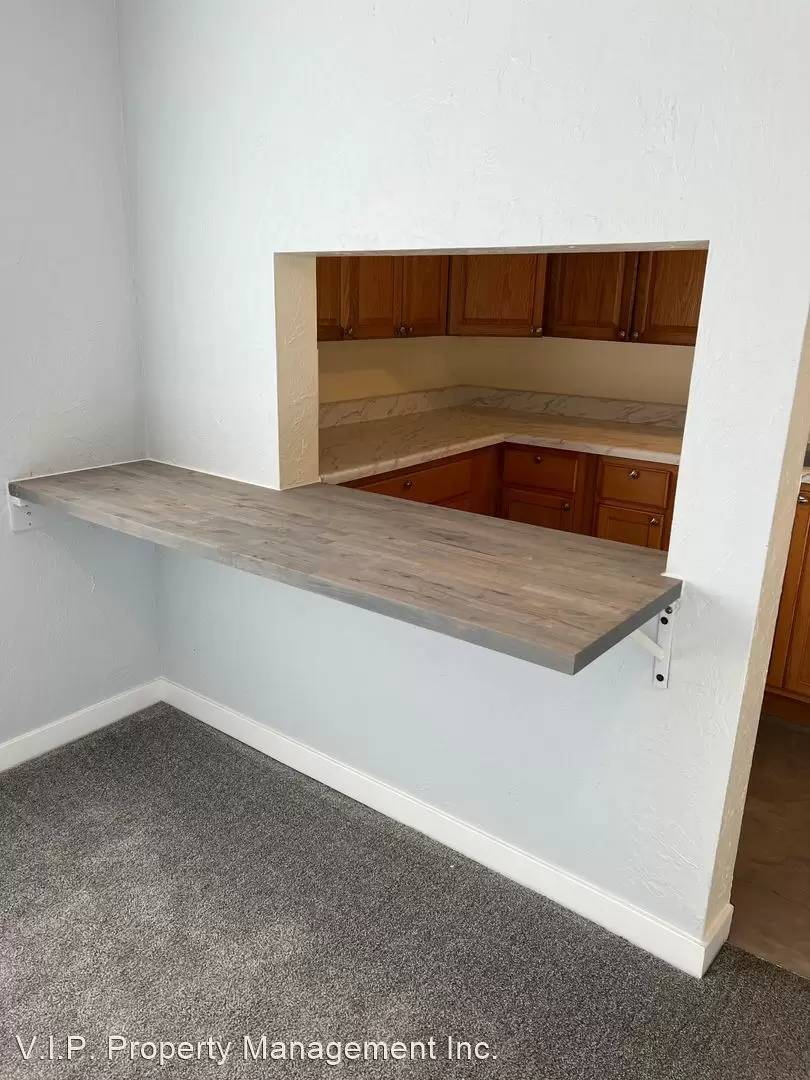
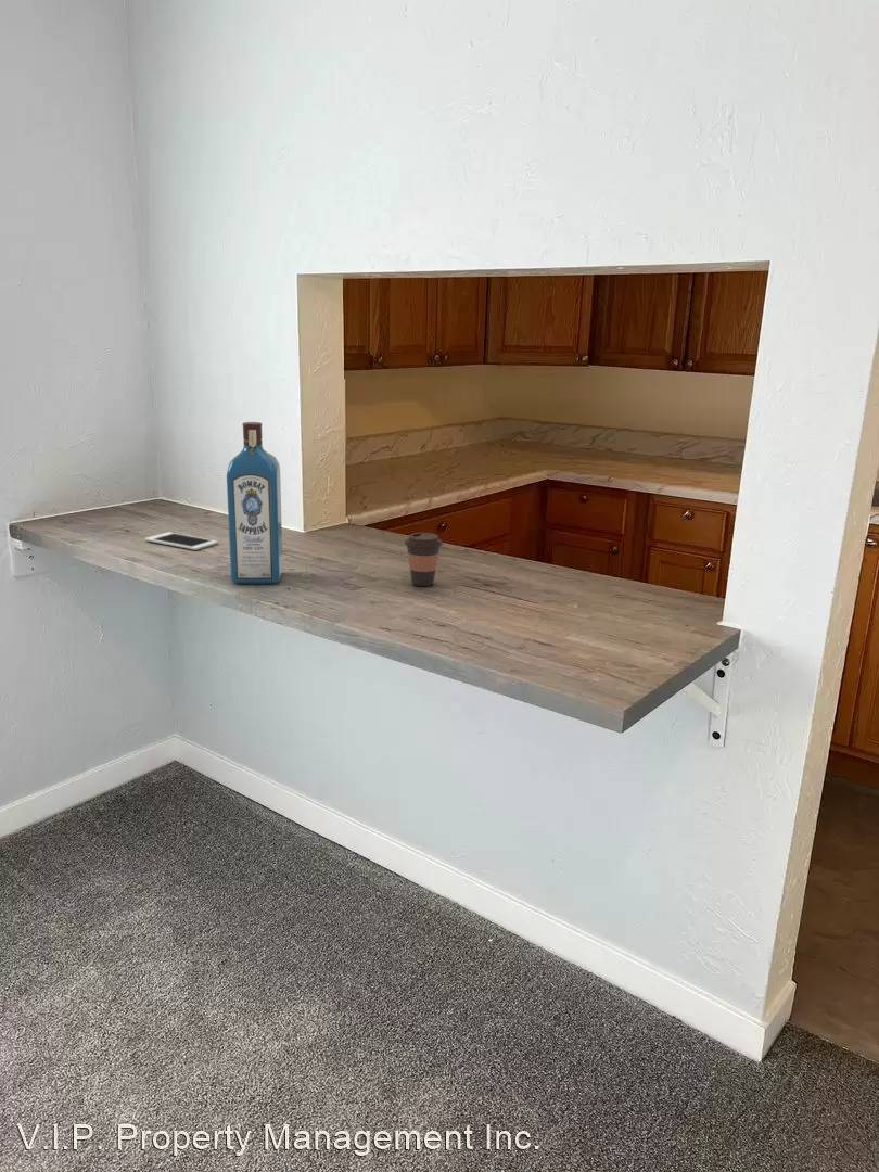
+ coffee cup (422, 559)
+ liquor (255, 502)
+ cell phone (181, 540)
